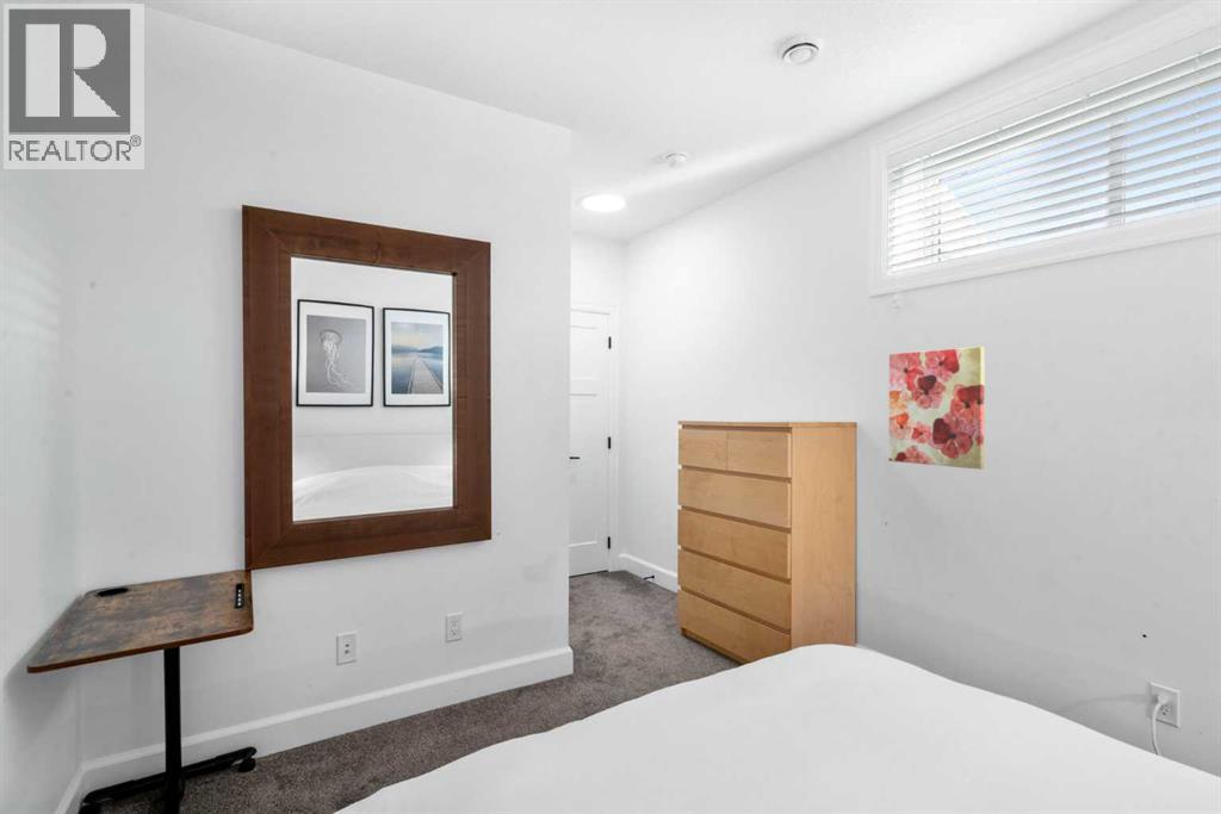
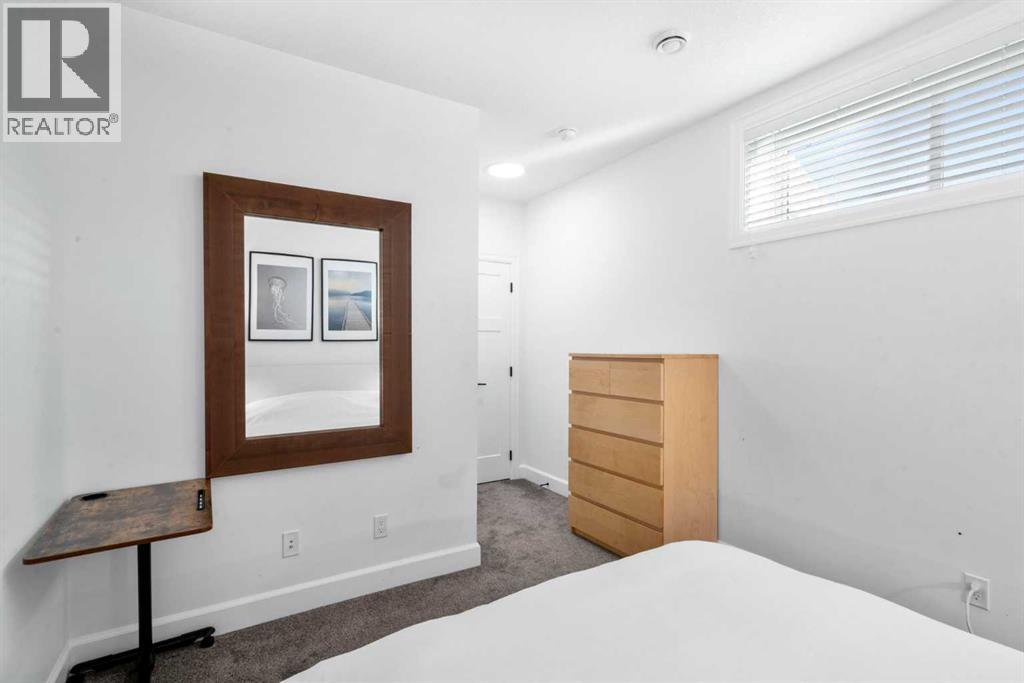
- wall art (932, 408)
